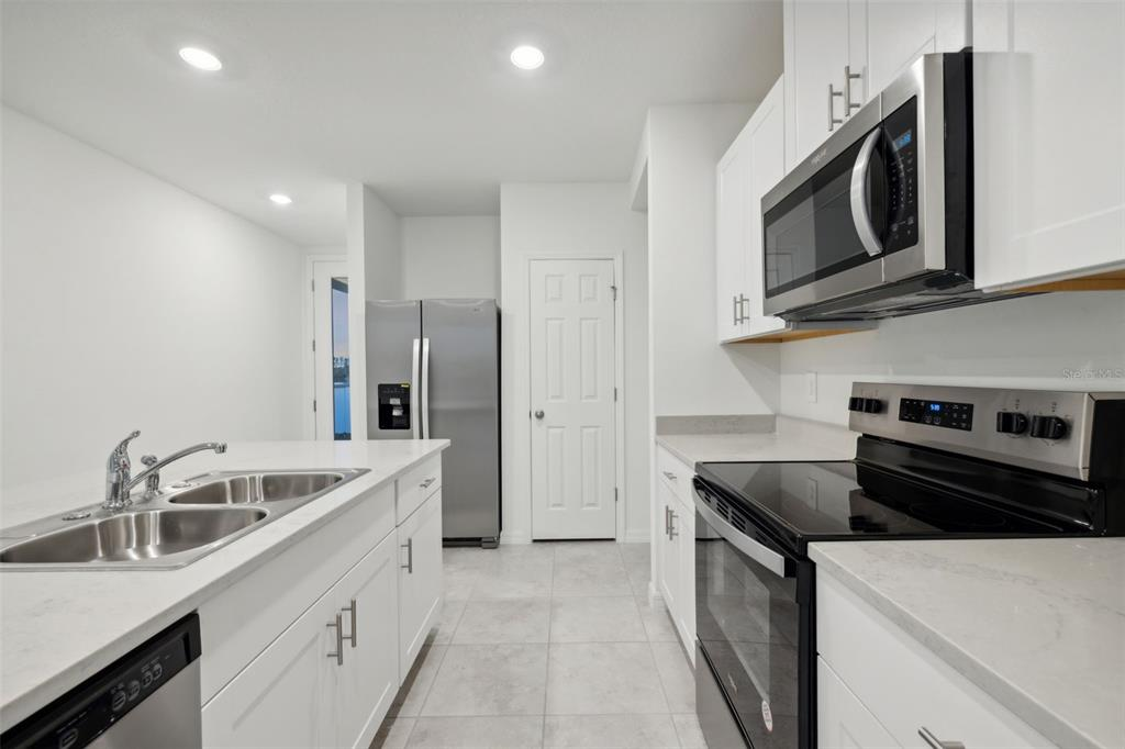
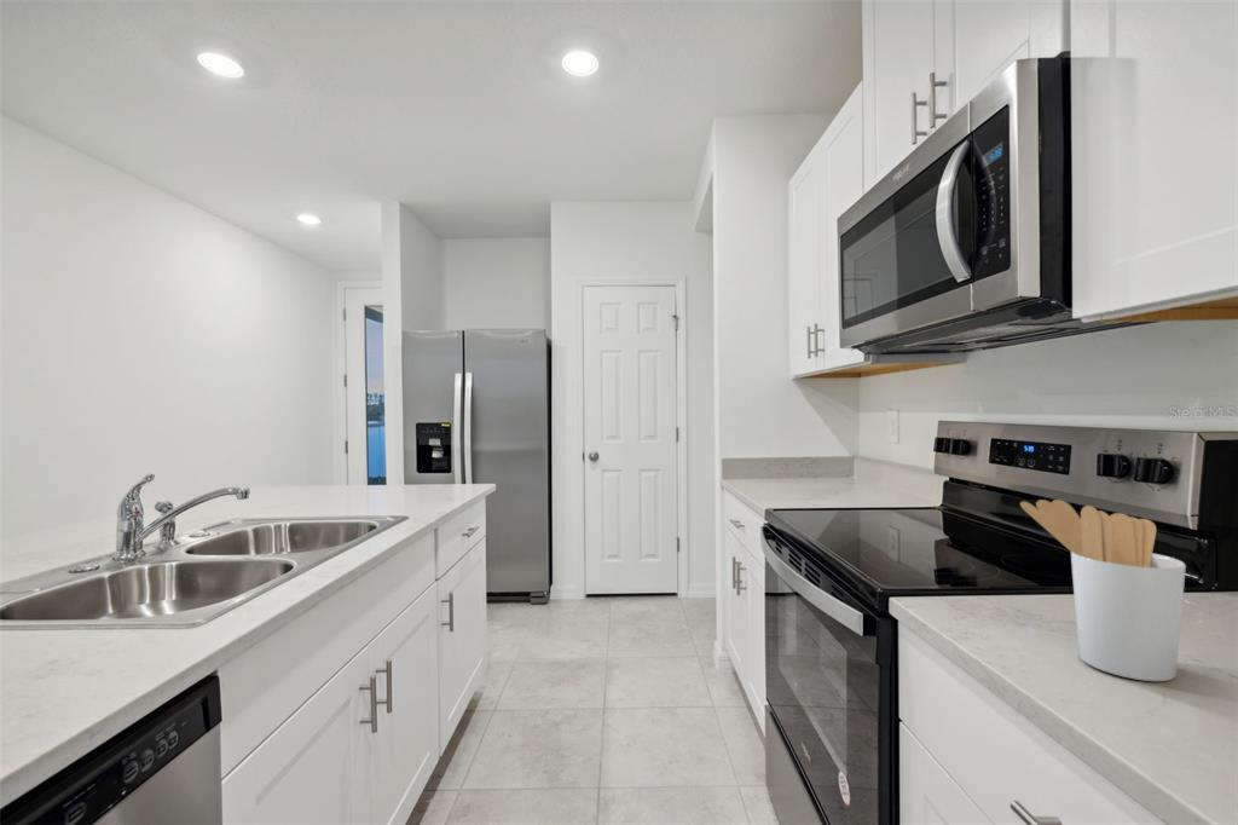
+ utensil holder (1098, 578)
